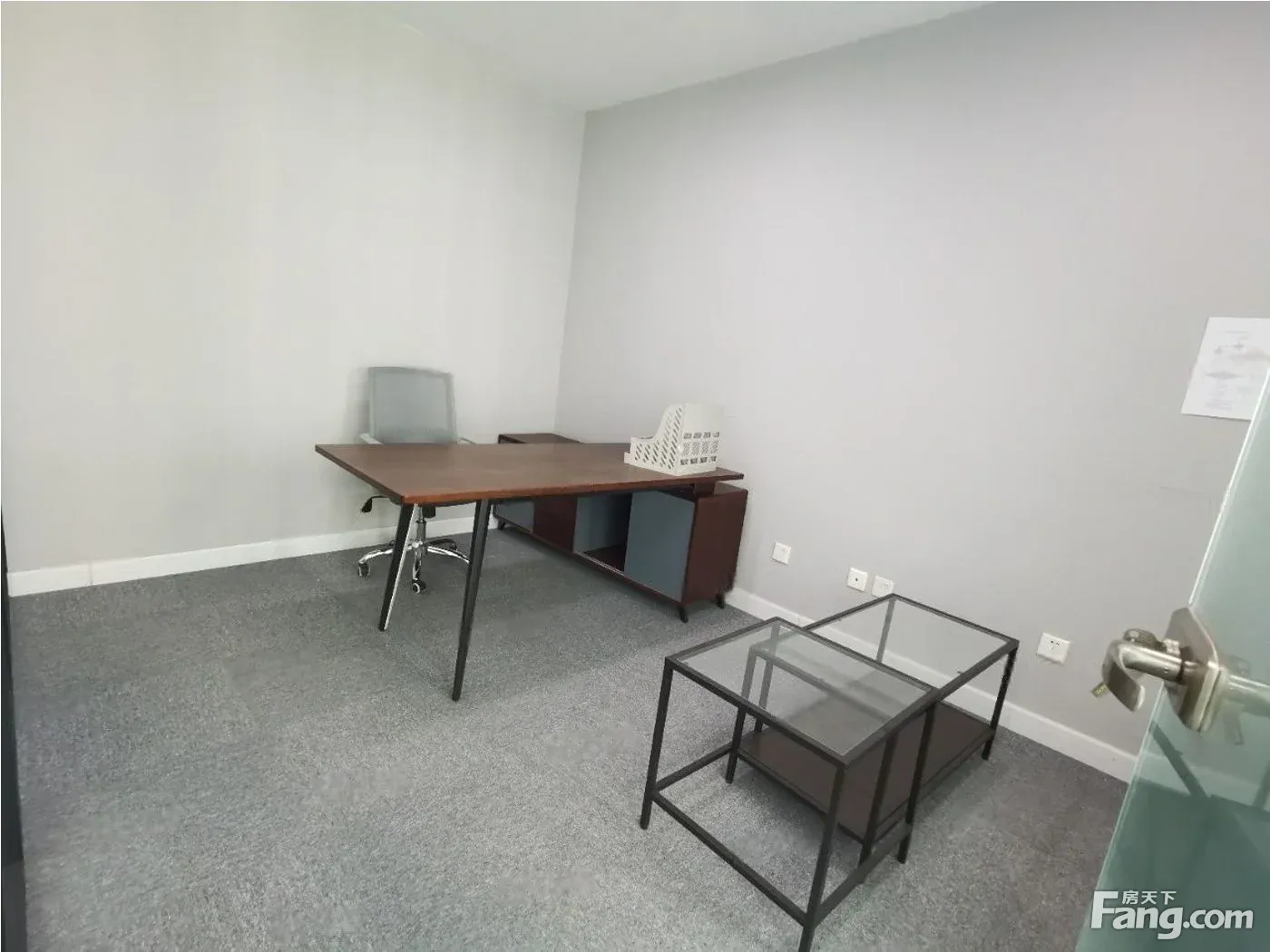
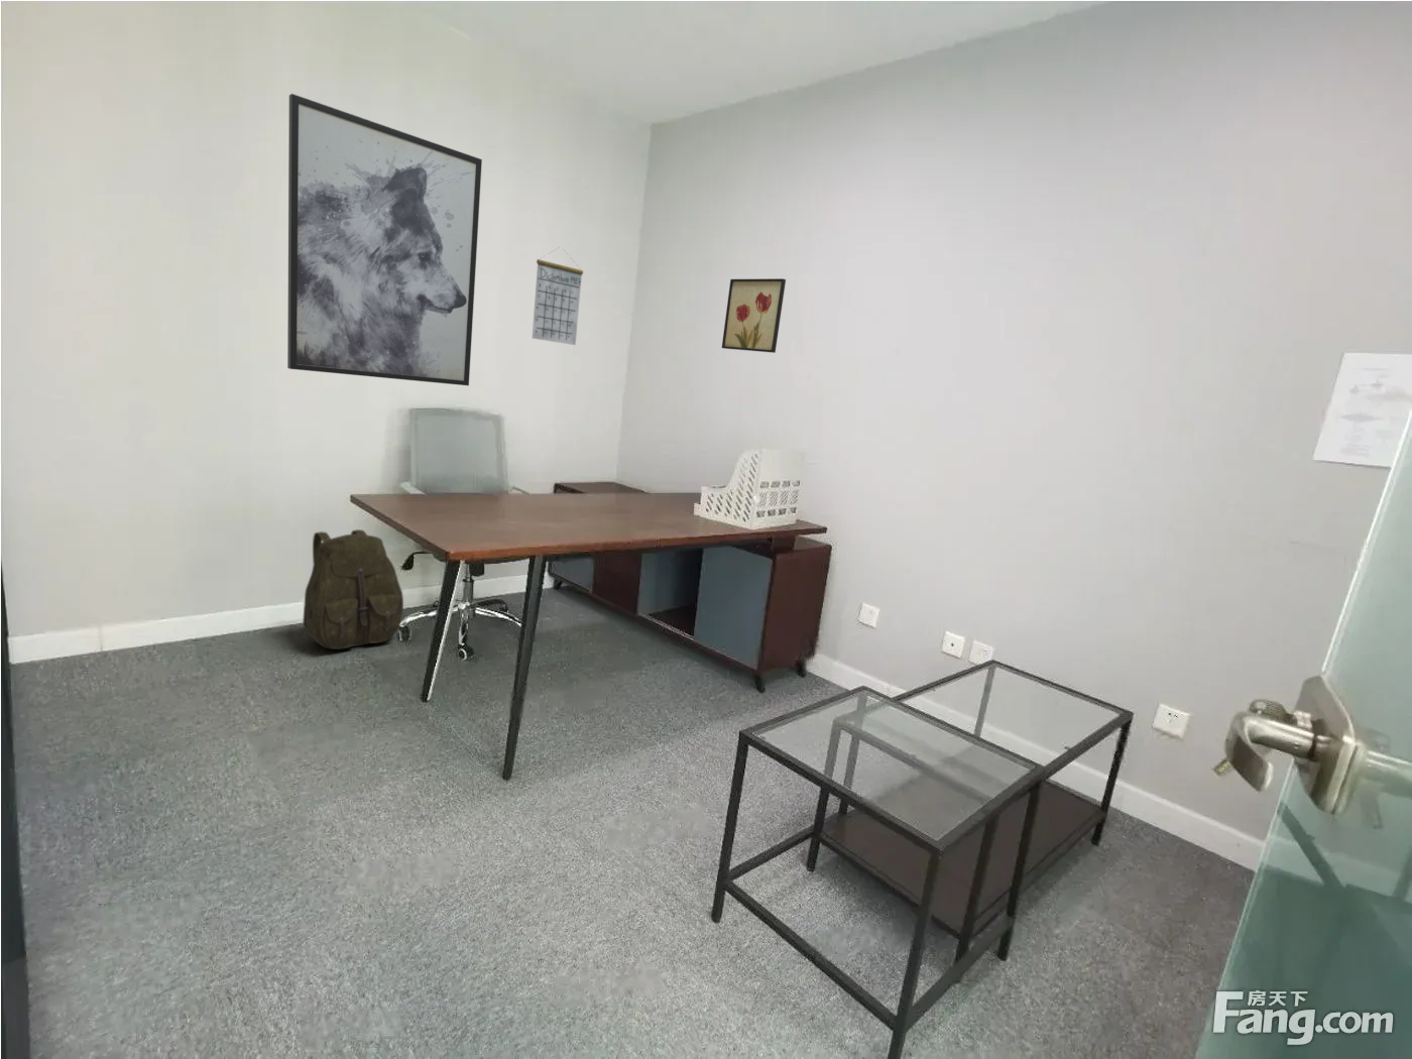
+ backpack (350, 586)
+ calendar (558, 295)
+ wall art (754, 315)
+ wall art (389, 258)
